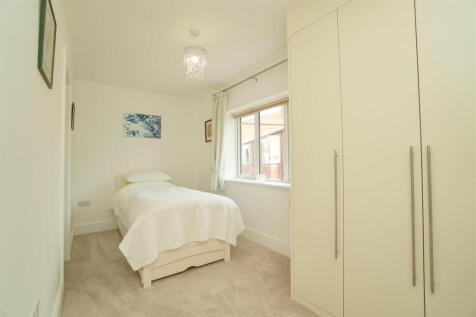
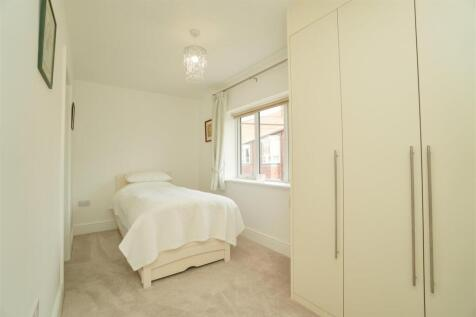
- wall art (143, 126)
